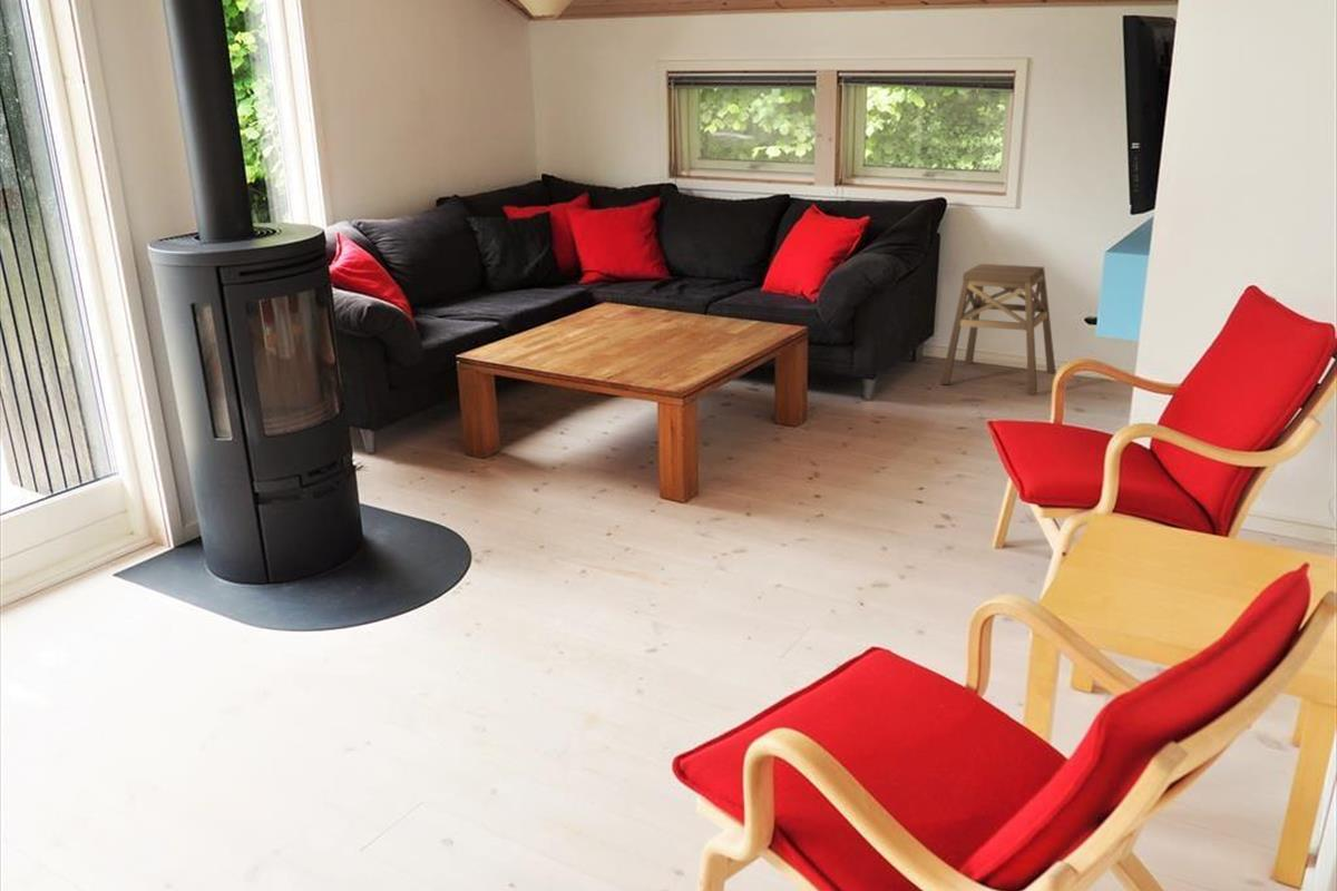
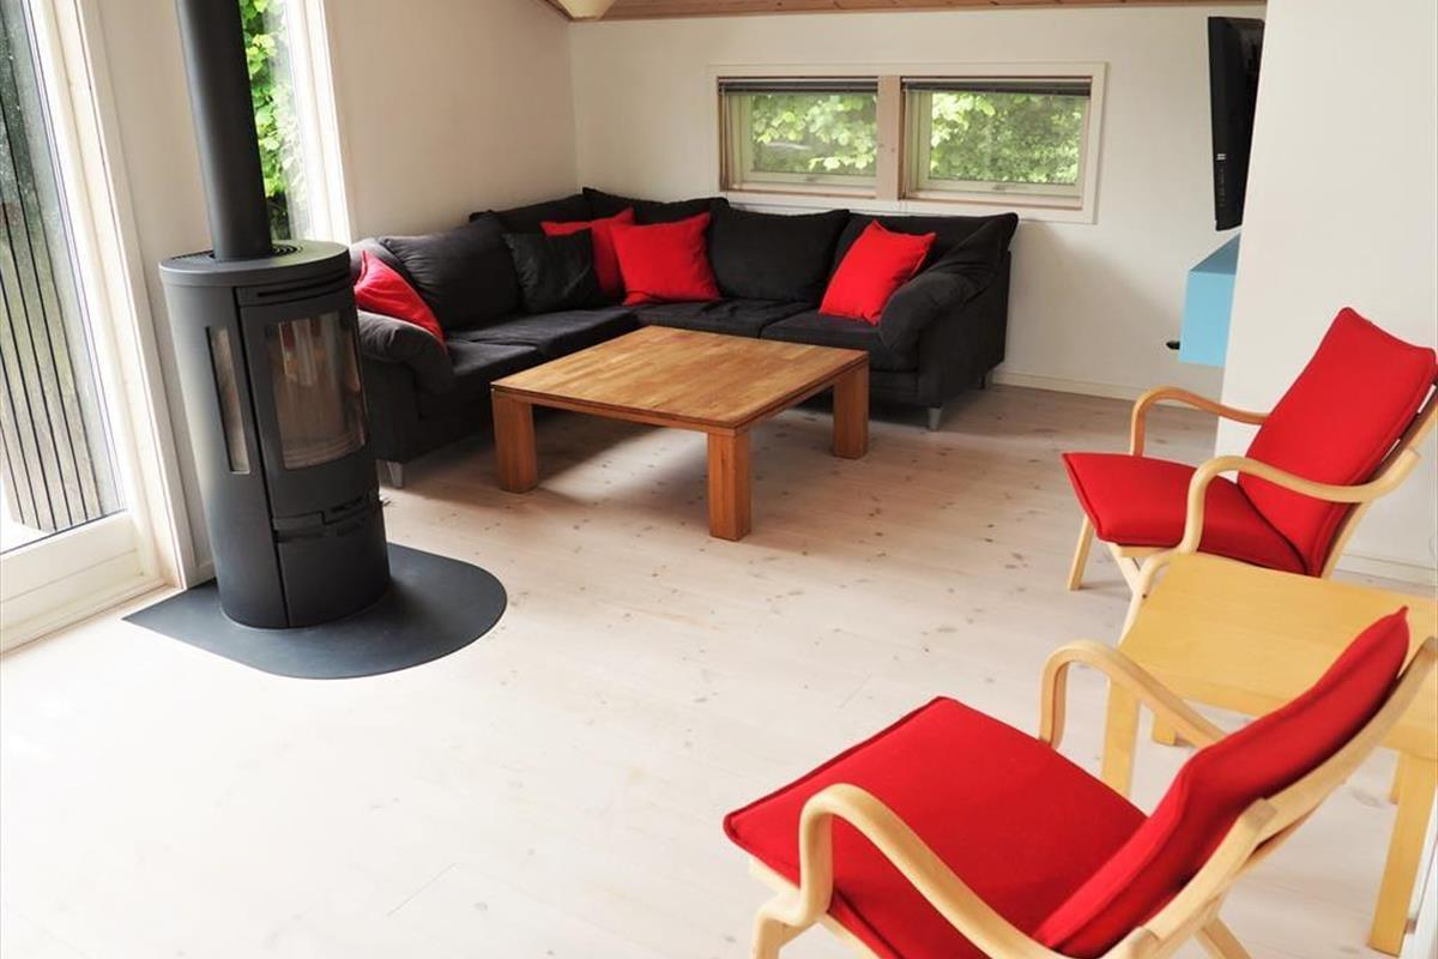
- stool (1002, 324)
